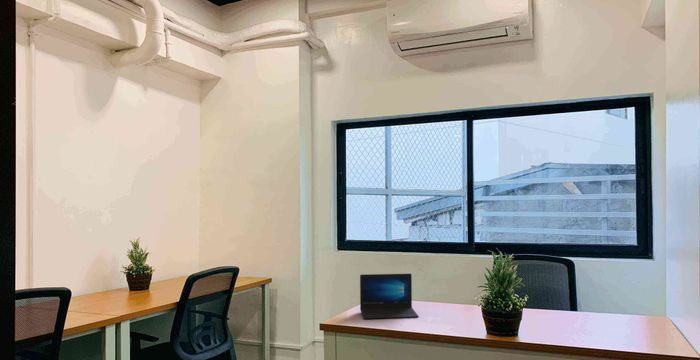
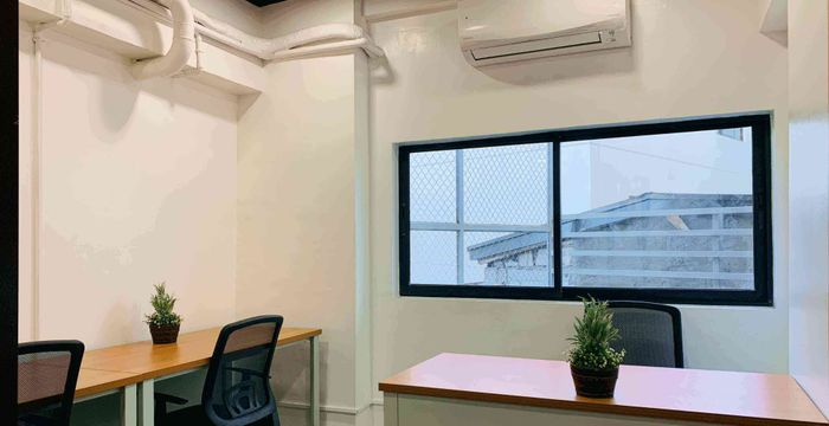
- laptop (388, 295)
